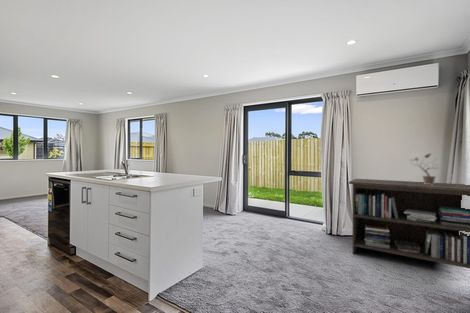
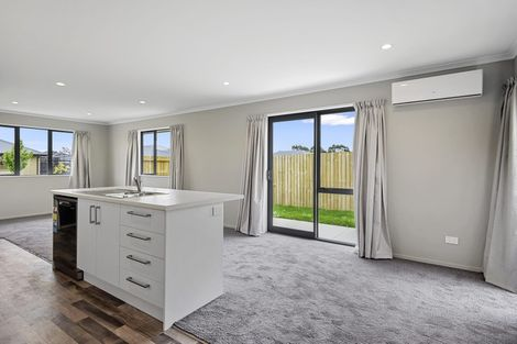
- potted plant (426, 169)
- storage cabinet (409, 221)
